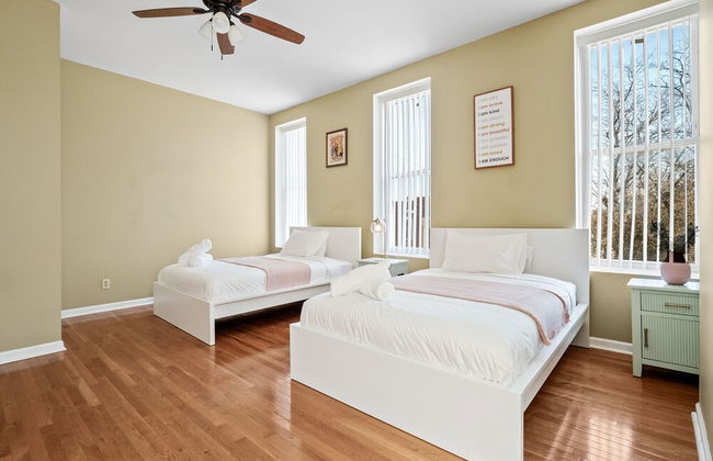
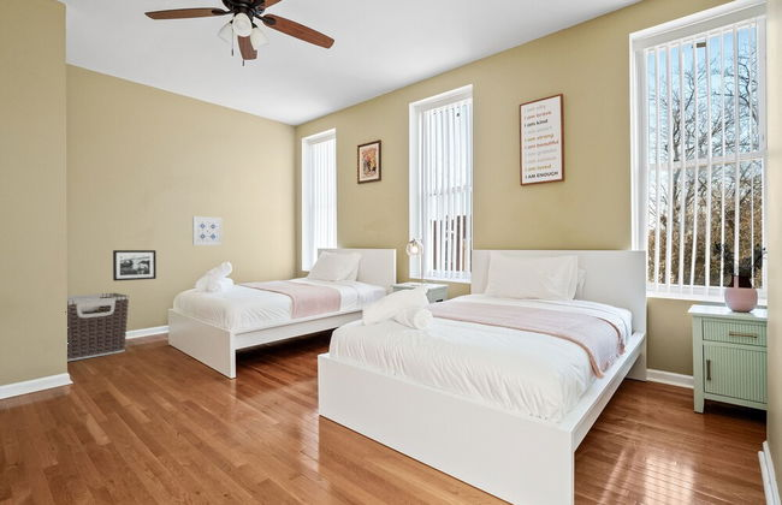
+ wall art (207, 231)
+ picture frame (135, 265)
+ clothes hamper (89, 323)
